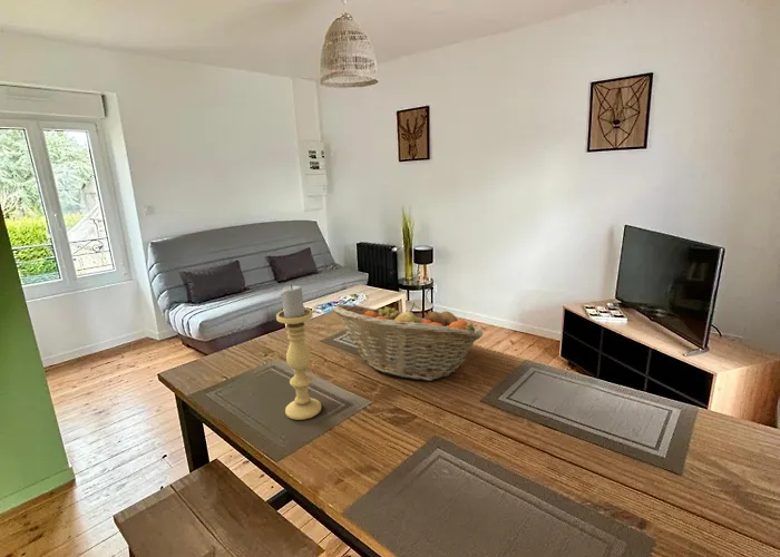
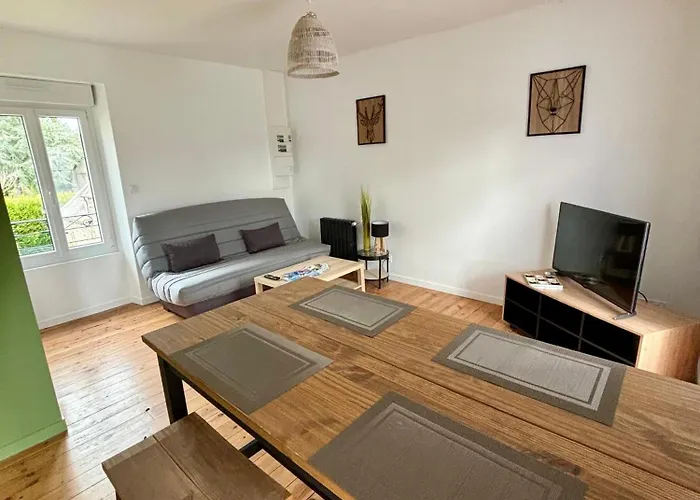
- fruit basket (404, 331)
- candle holder (298, 349)
